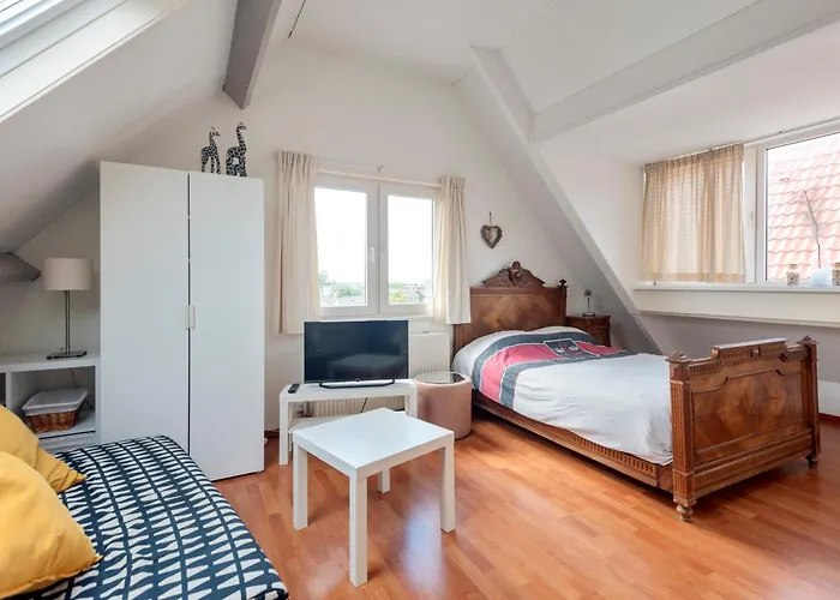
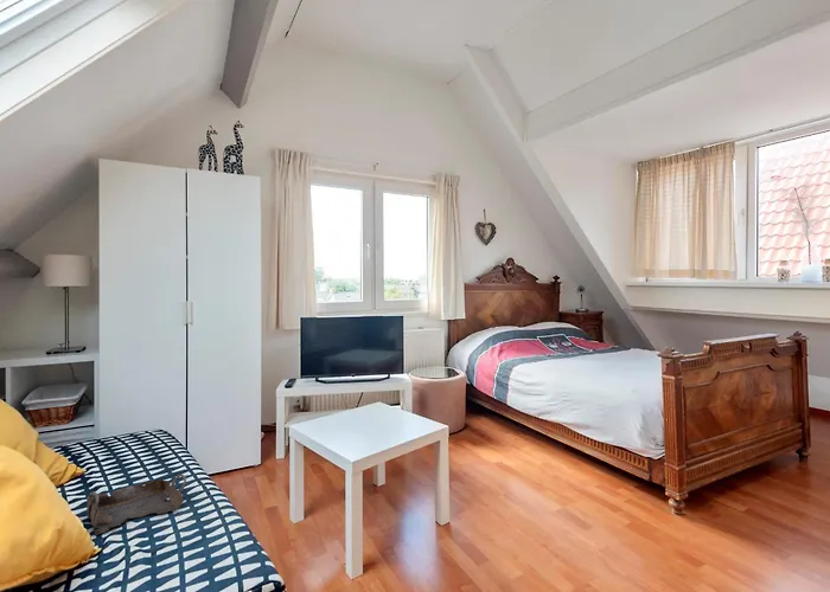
+ tray (139, 495)
